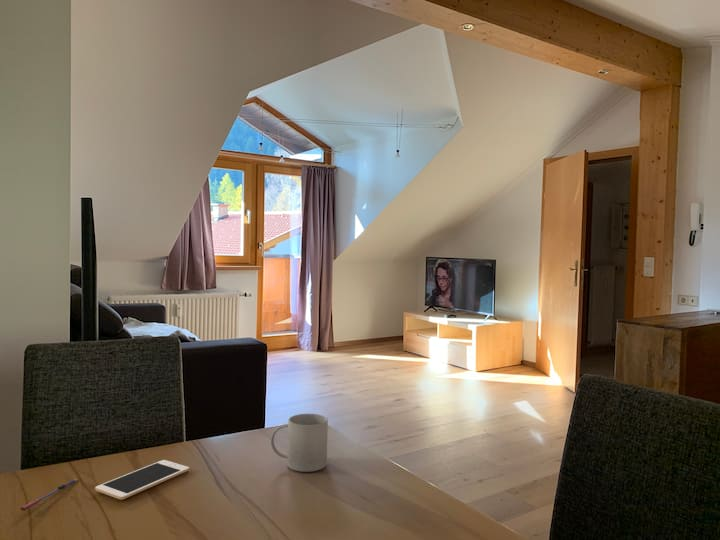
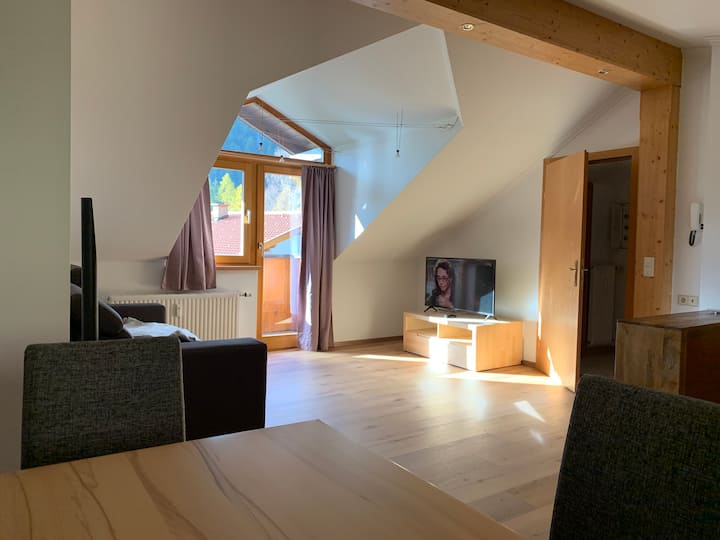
- cell phone (144, 478)
- pen (51, 492)
- mug (298, 441)
